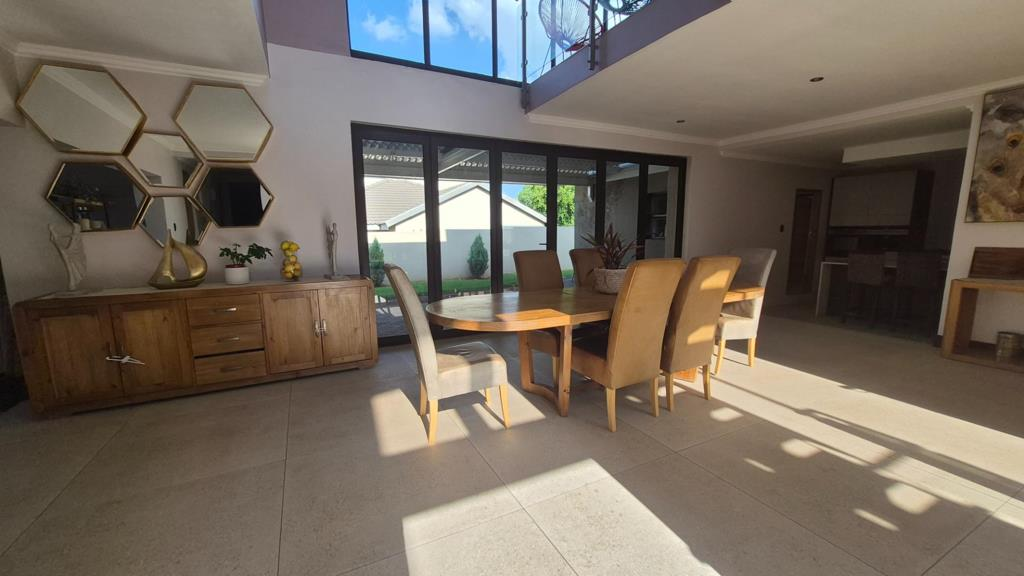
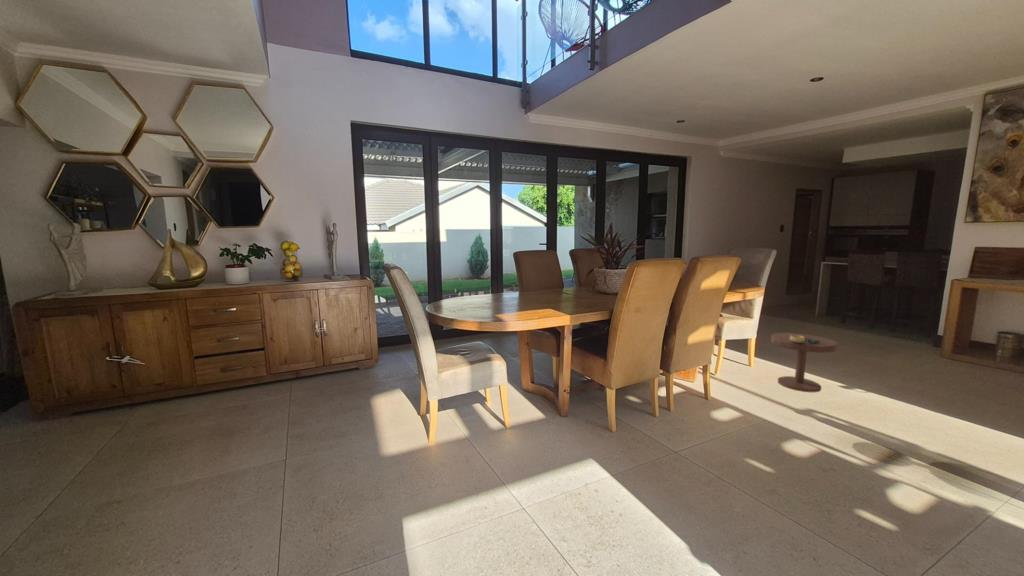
+ side table (799, 381)
